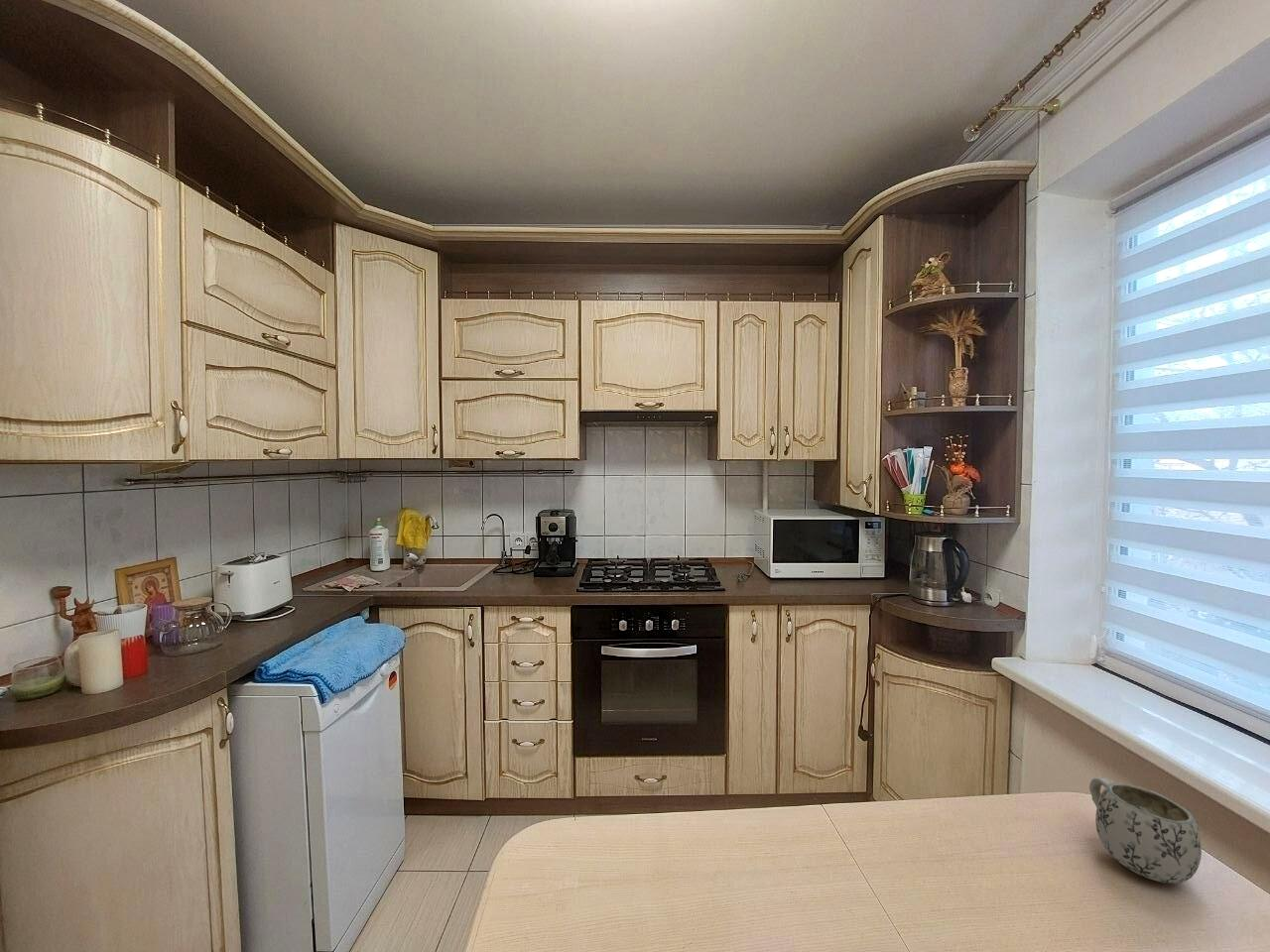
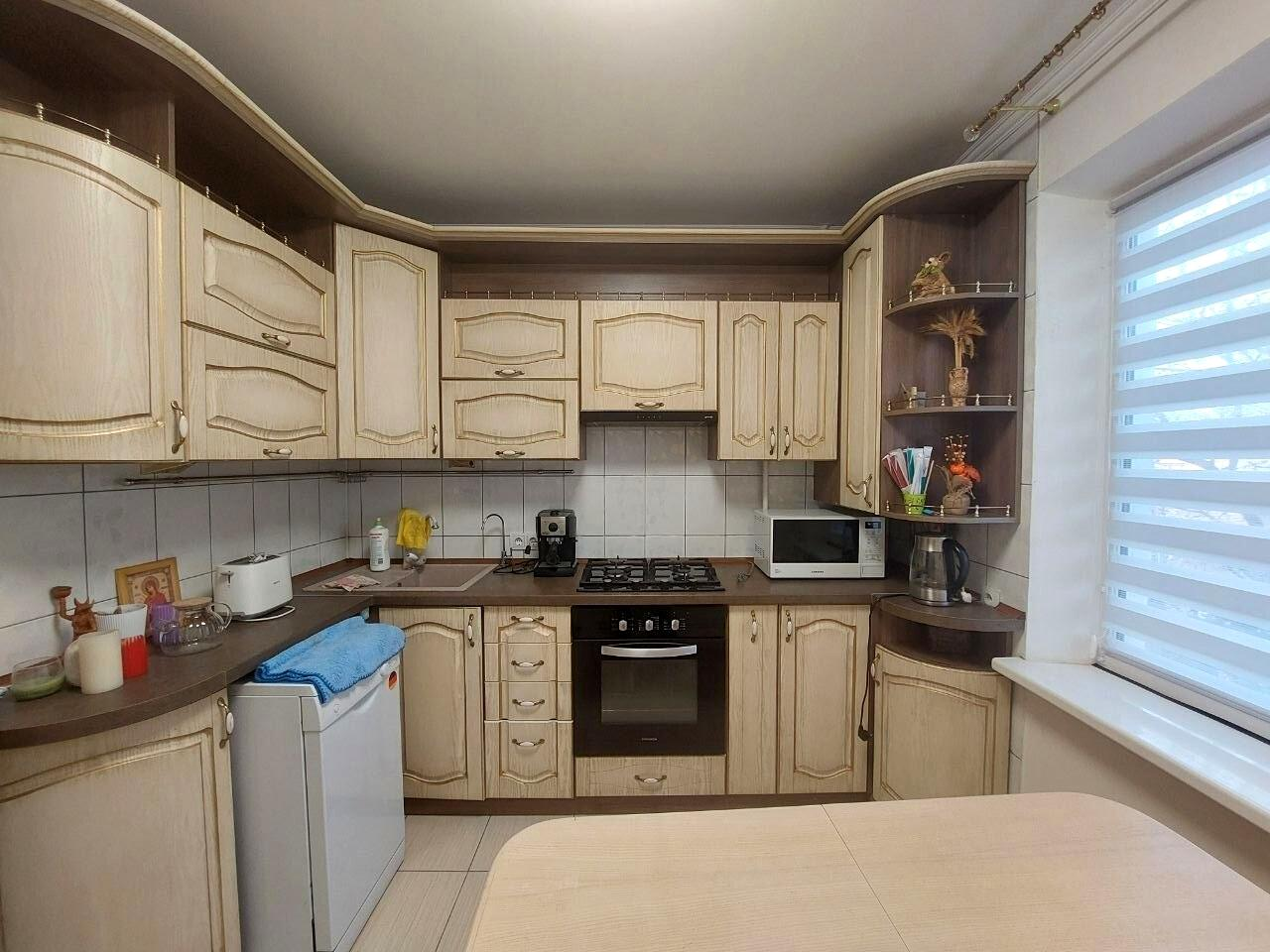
- mug (1133, 825)
